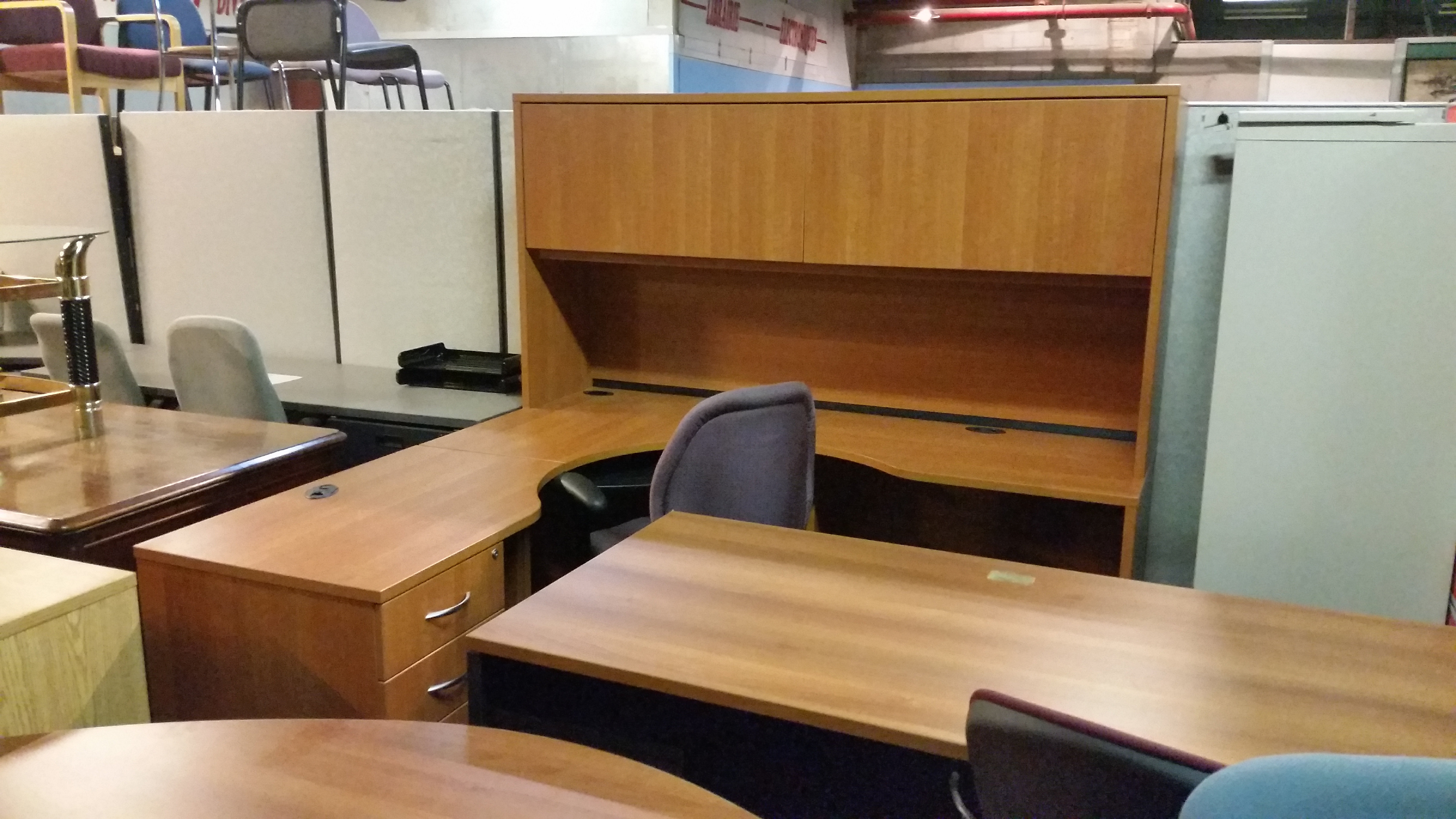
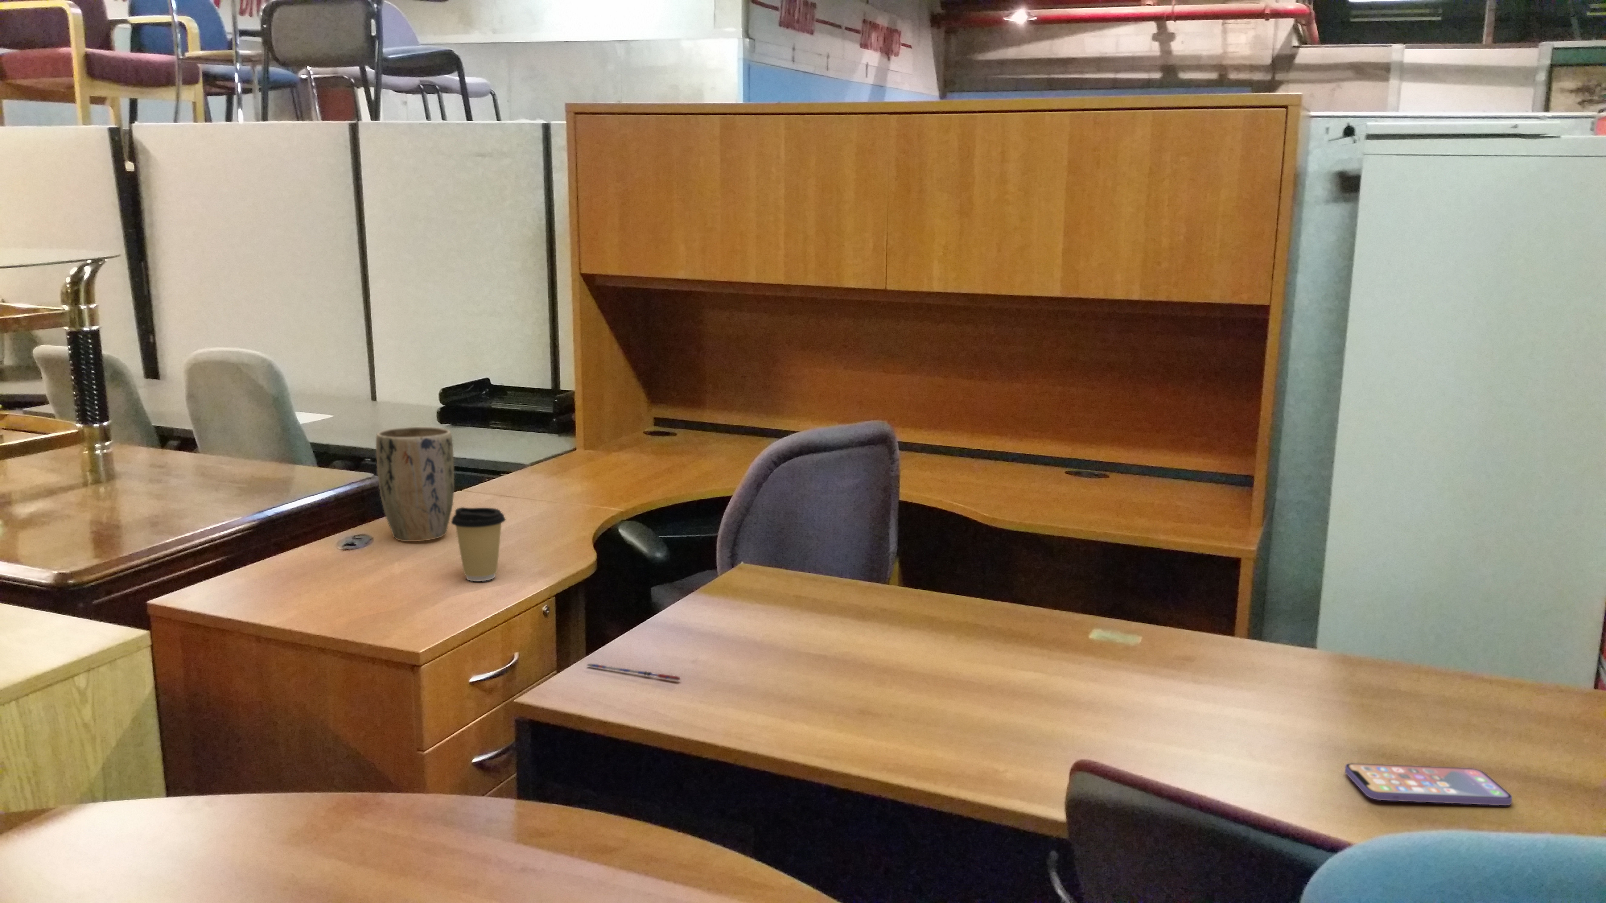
+ pen (633, 671)
+ coffee cup (479, 544)
+ smartphone (1426, 784)
+ plant pot (417, 484)
